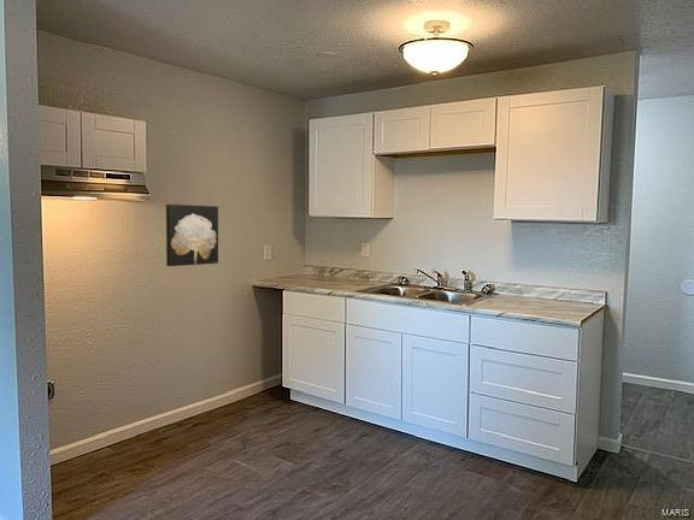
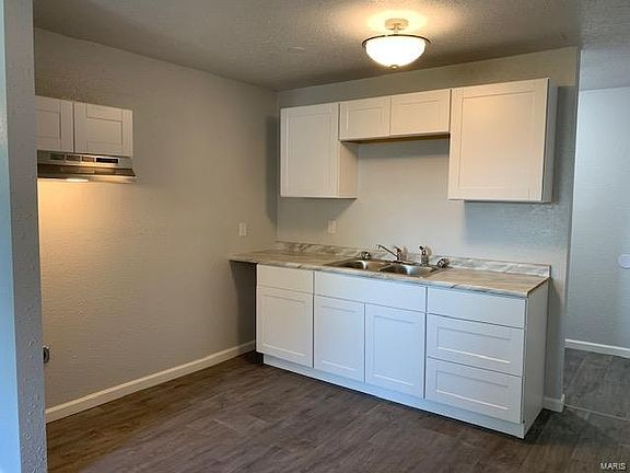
- wall art (193, 235)
